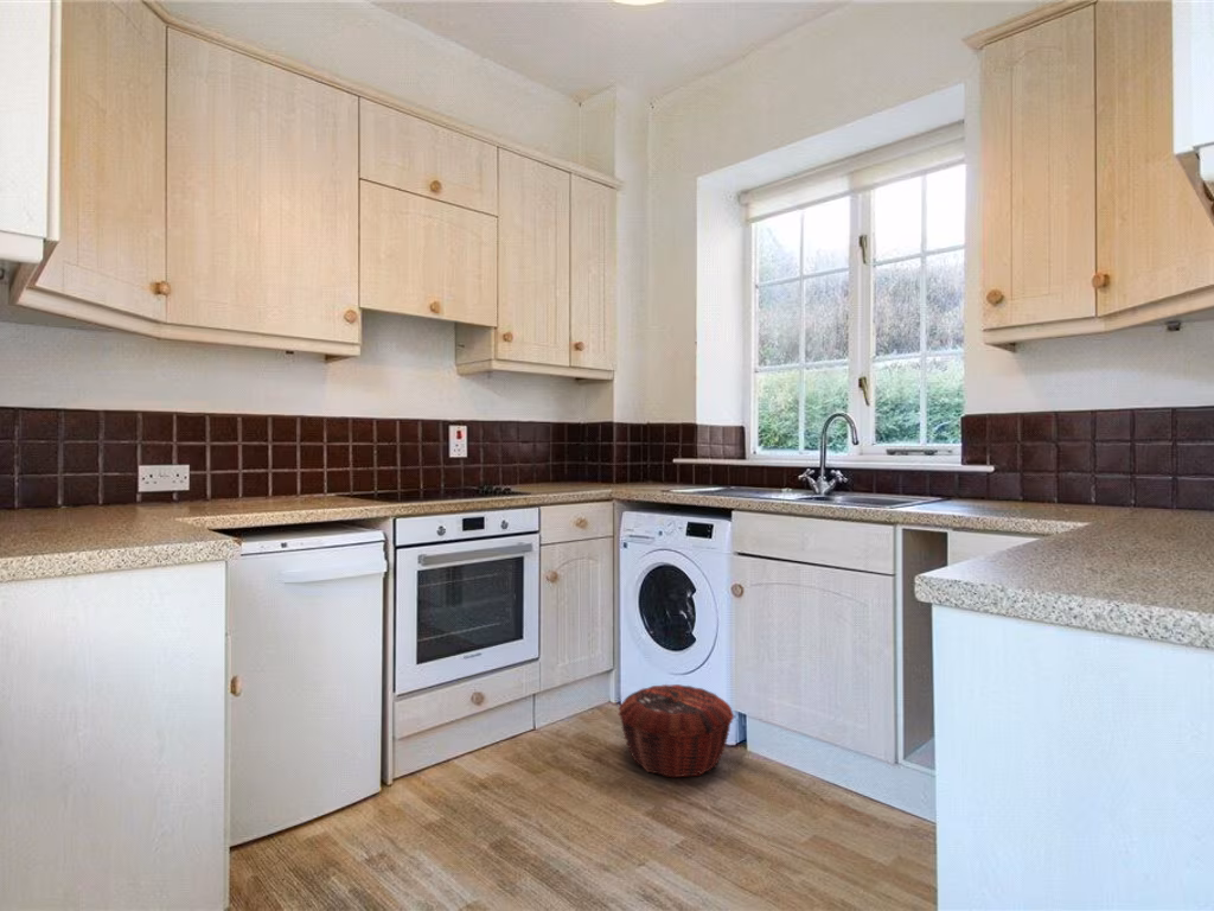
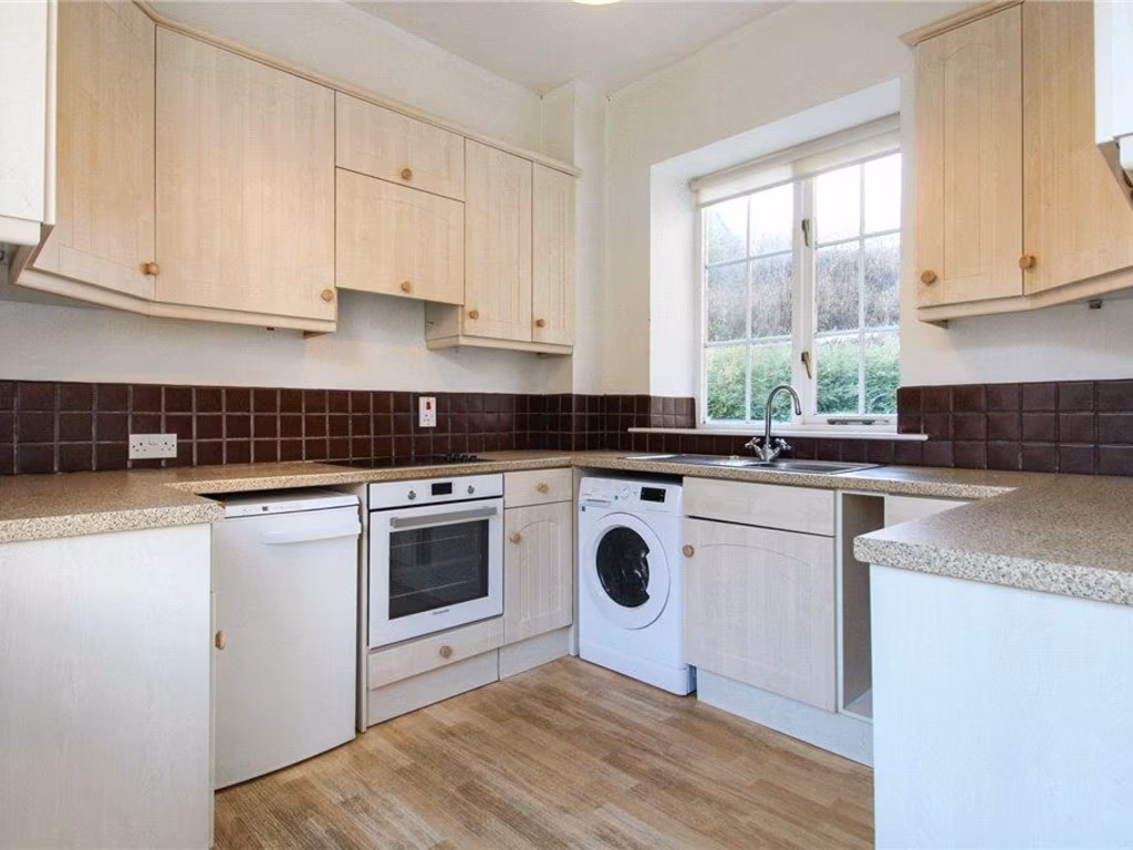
- woven basket (675, 724)
